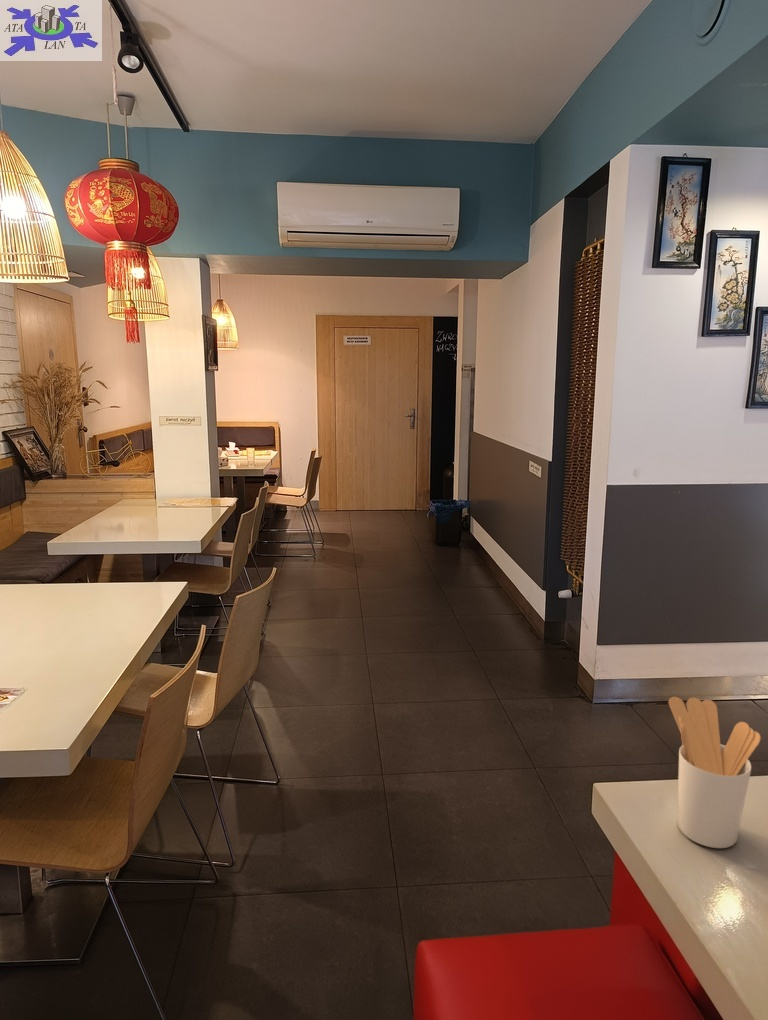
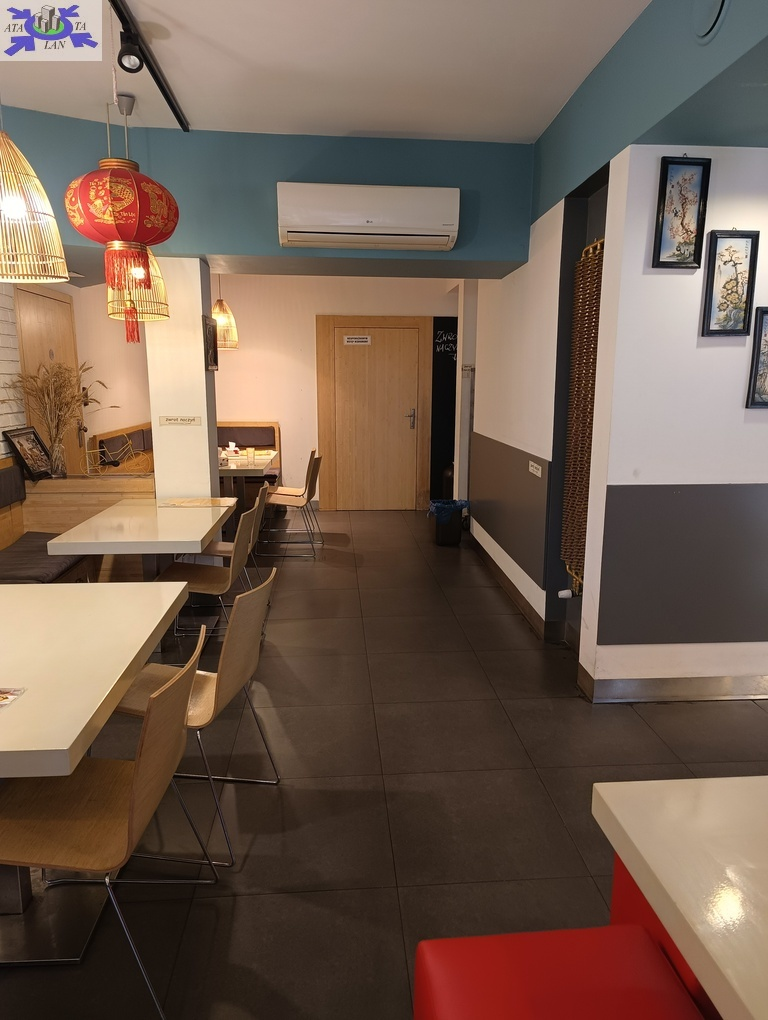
- utensil holder (704, 766)
